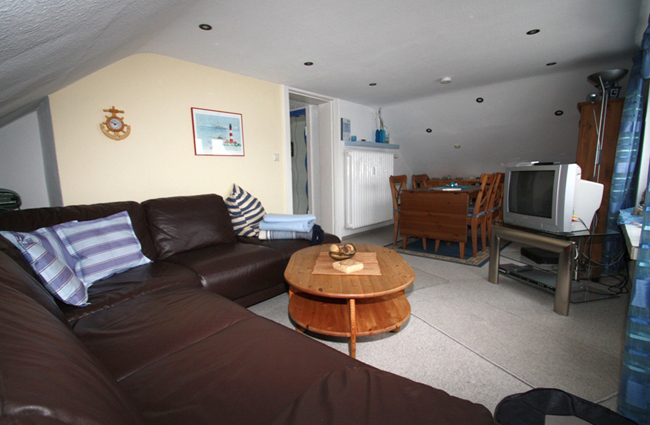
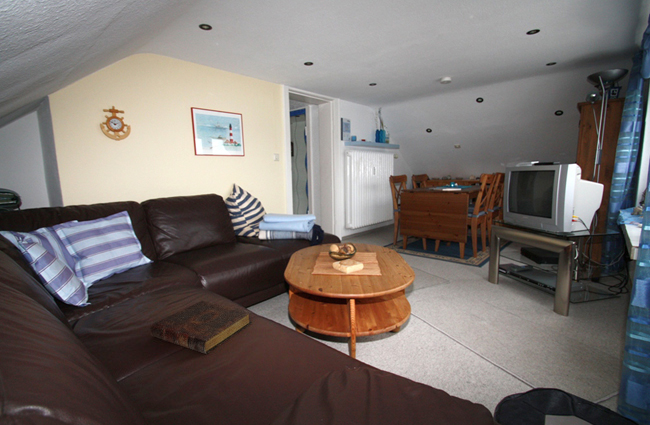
+ book (203, 323)
